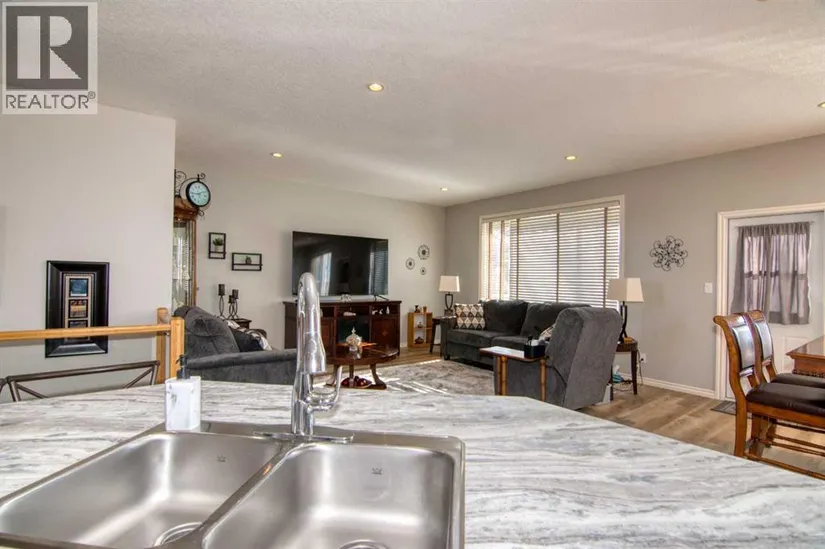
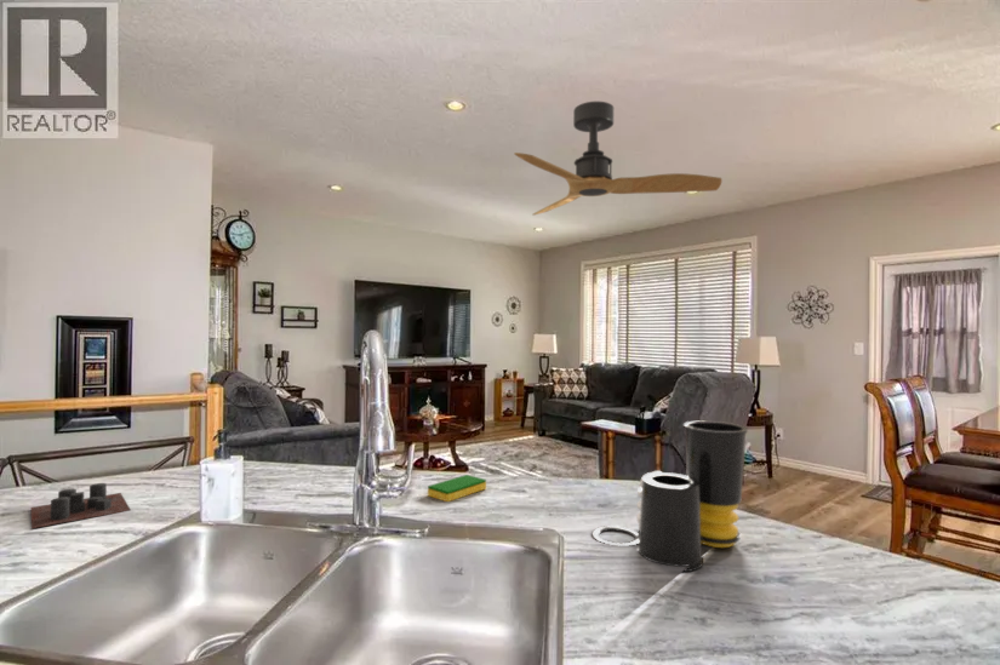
+ candle (80, 499)
+ ceiling fan (611, 159)
+ dish sponge (457, 487)
+ water filter (669, 487)
